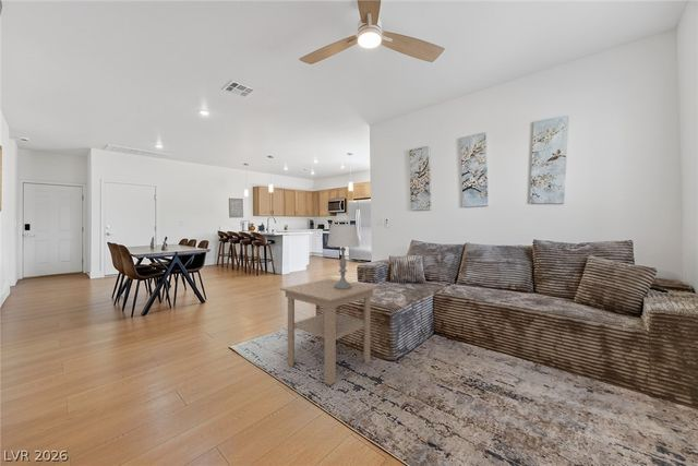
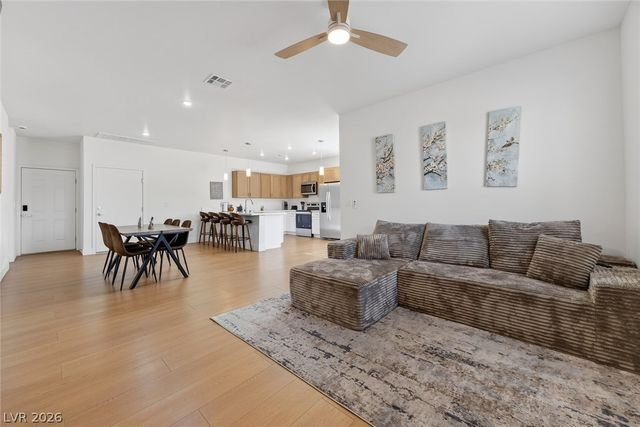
- table lamp (342, 255)
- side table (329, 325)
